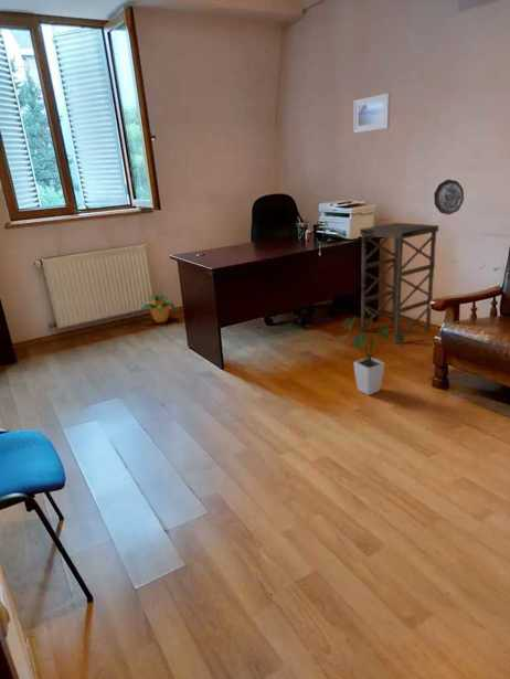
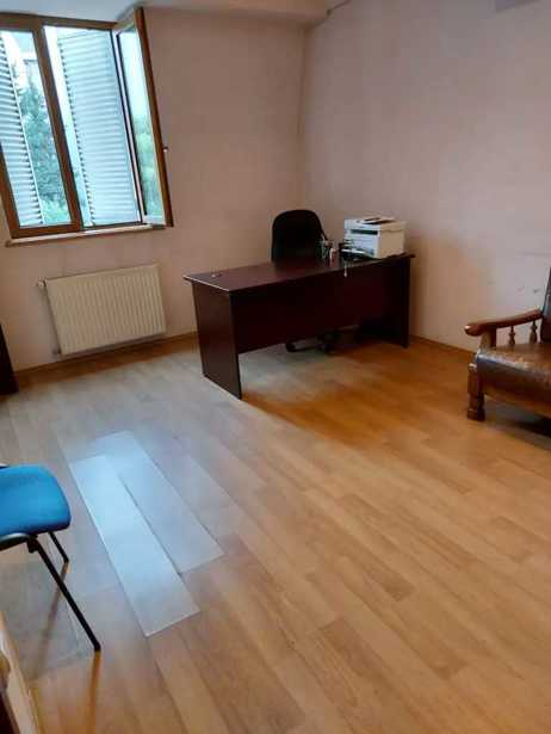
- decorative plate (449, 197)
- pedestal table (396, 280)
- potted plant (157, 307)
- house plant (374, 353)
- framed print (371, 114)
